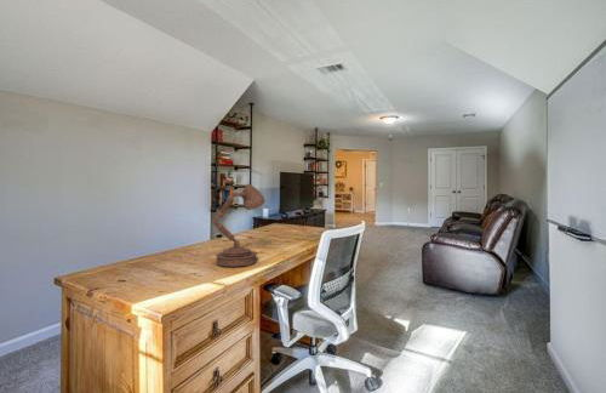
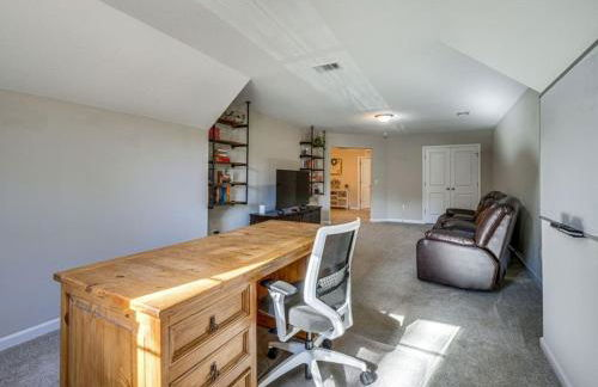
- desk lamp (229, 232)
